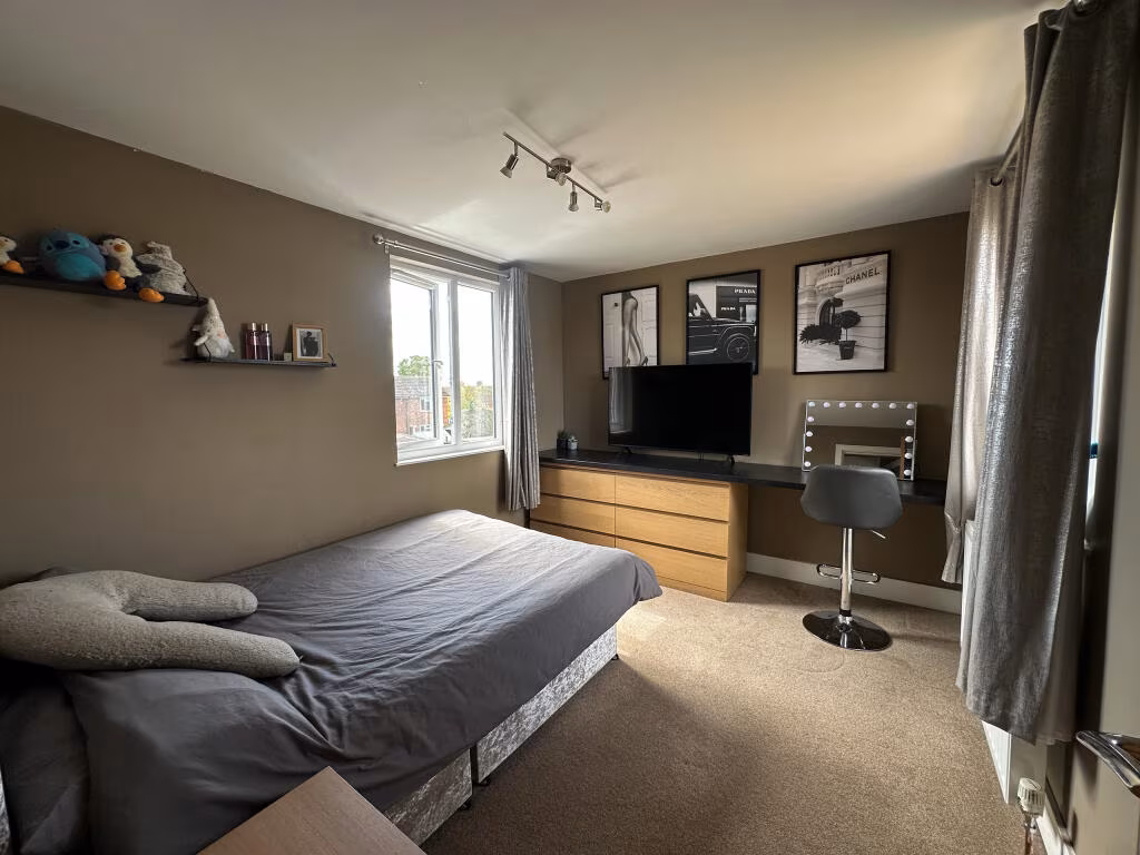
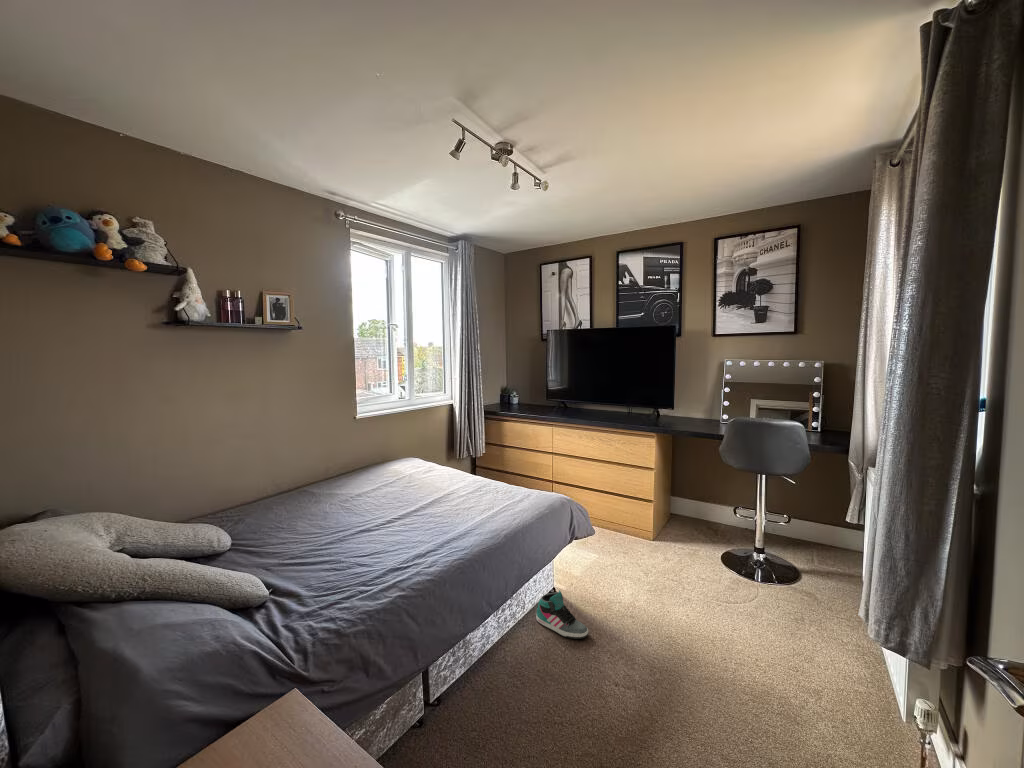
+ sneaker (561, 610)
